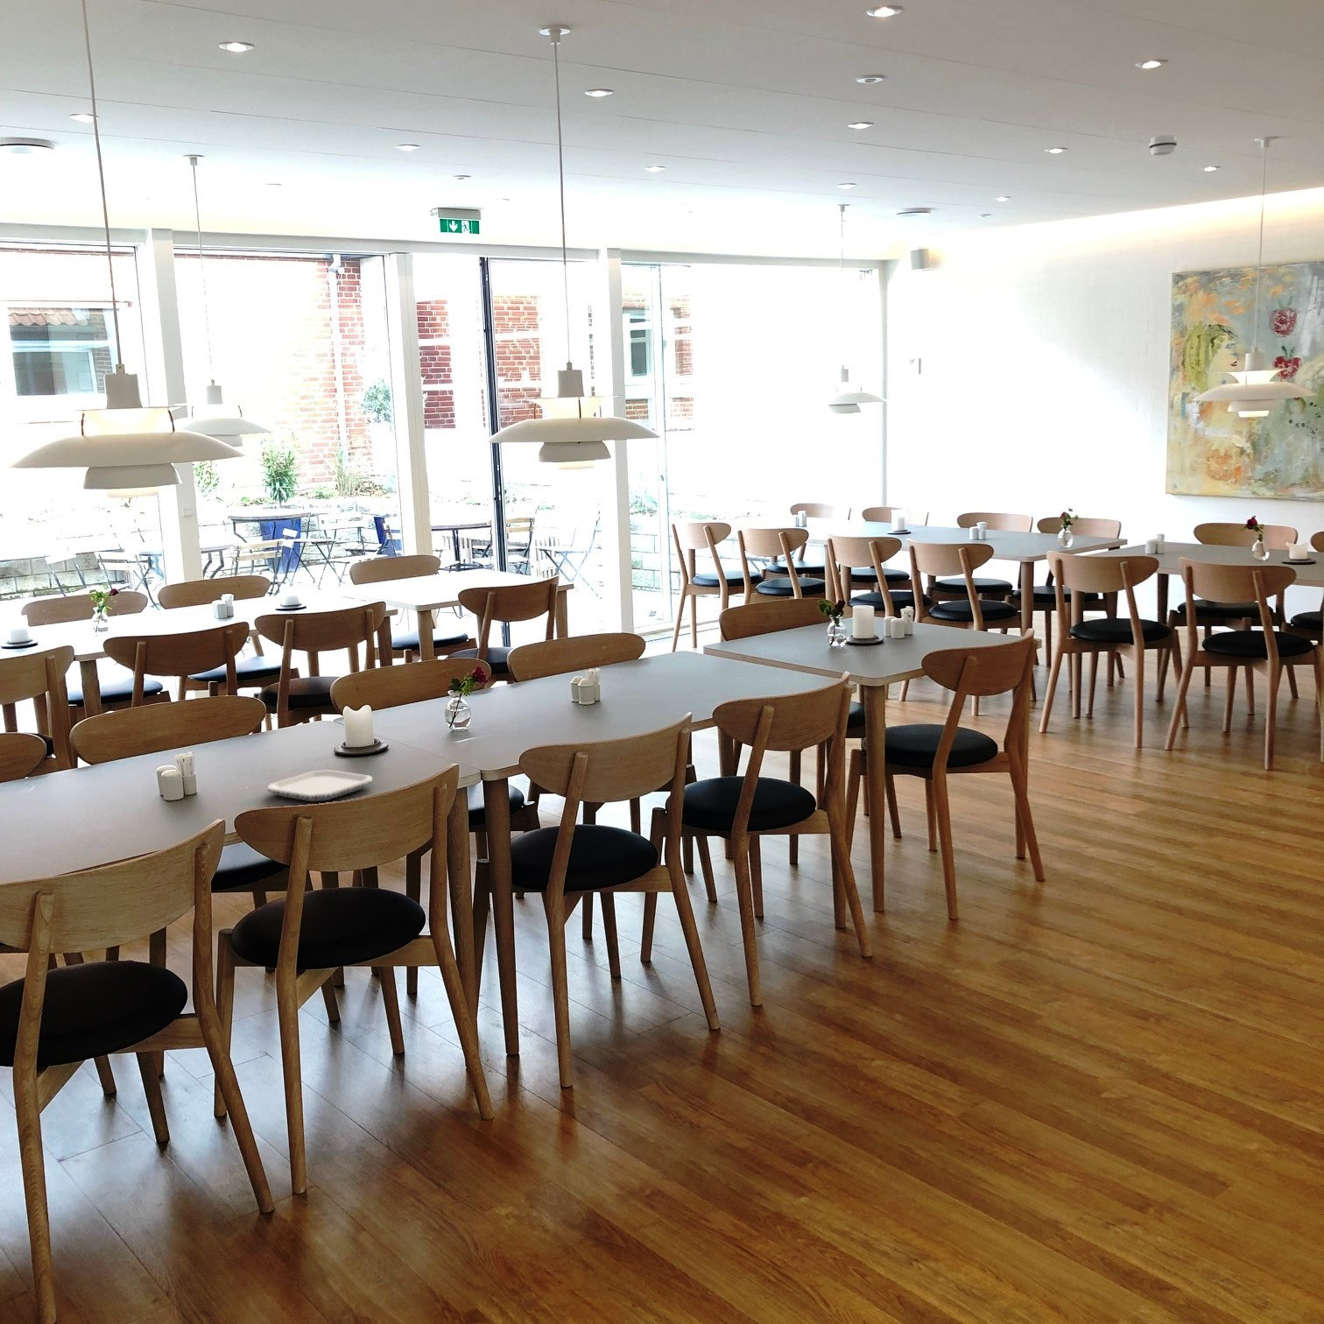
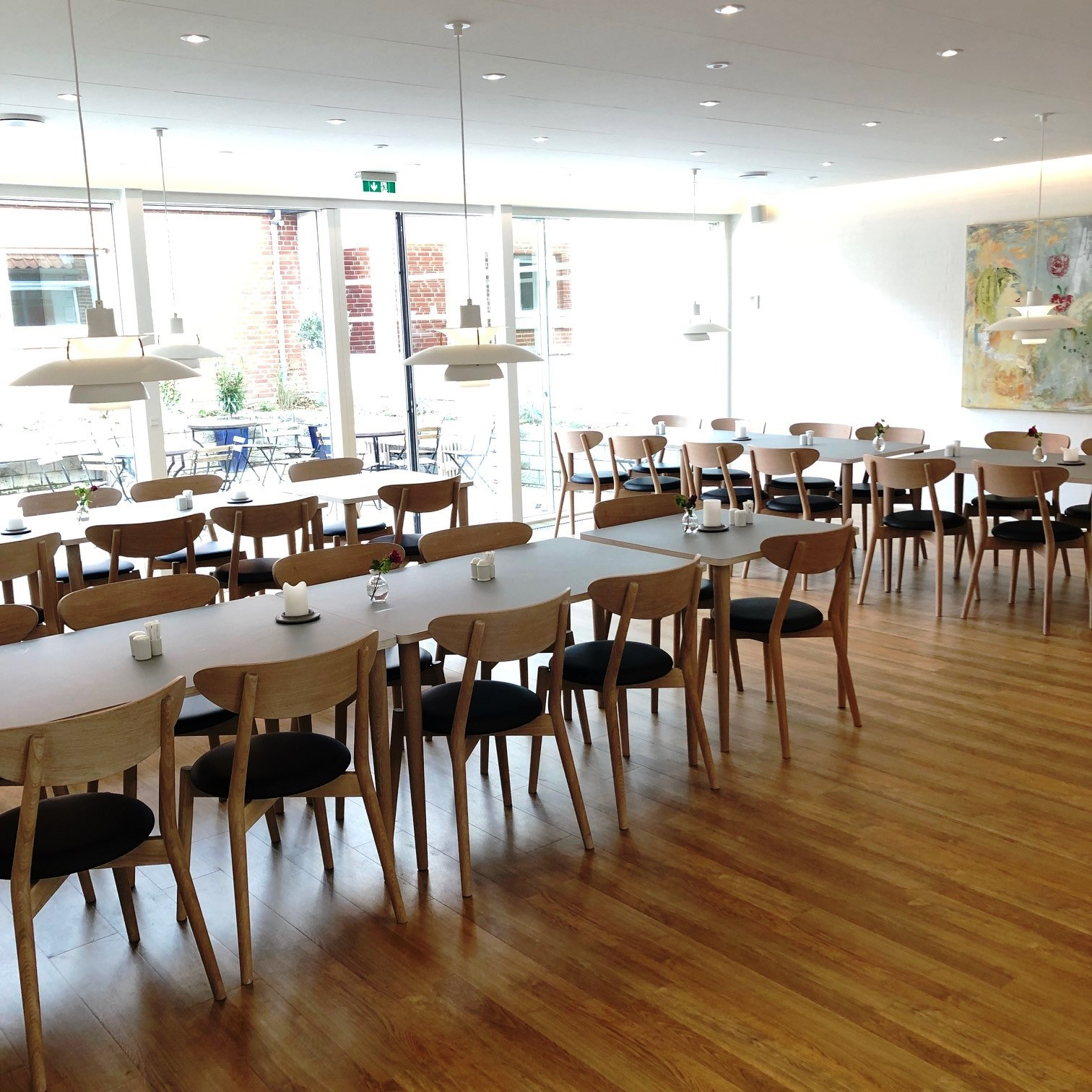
- smoke detector (1163, 145)
- plate (320, 787)
